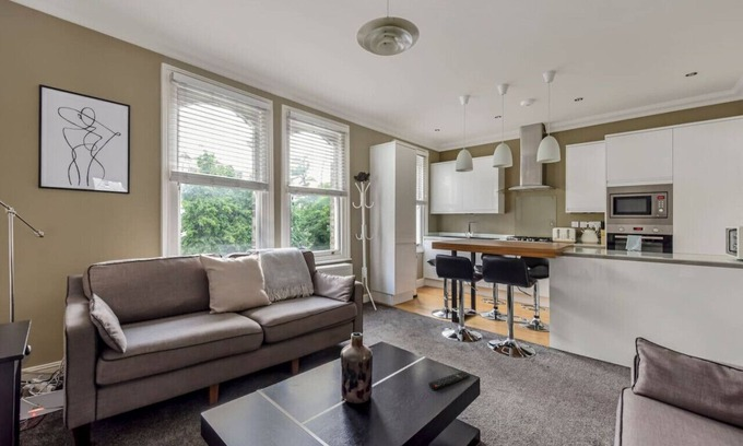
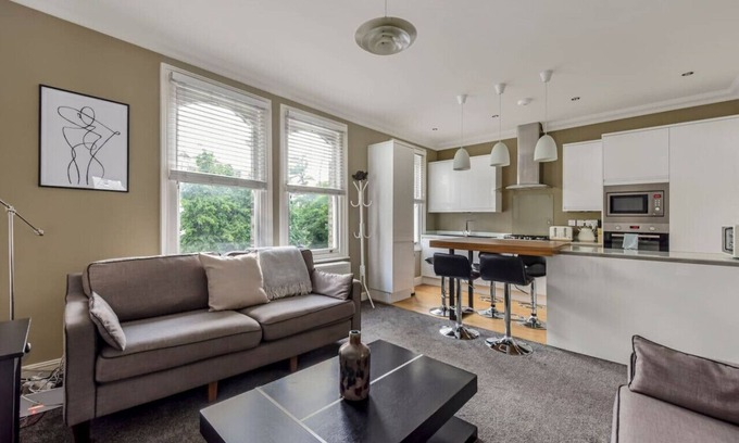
- remote control (449, 380)
